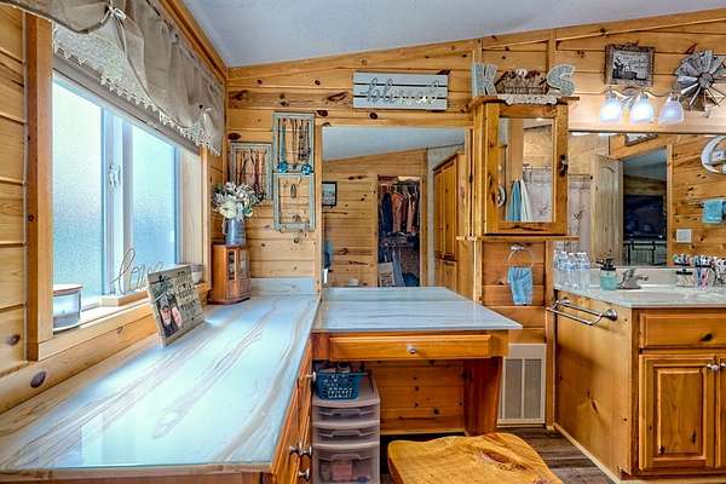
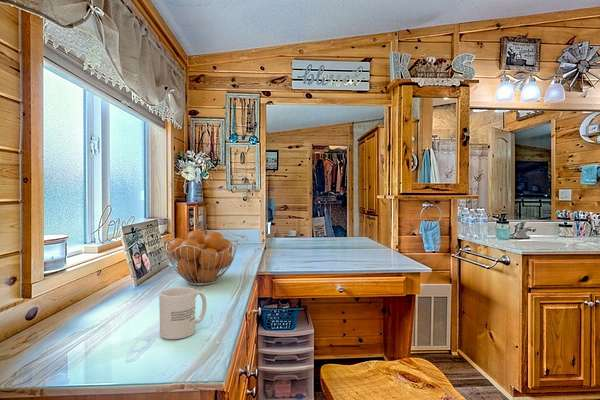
+ mug (181, 310)
+ fruit basket (202, 256)
